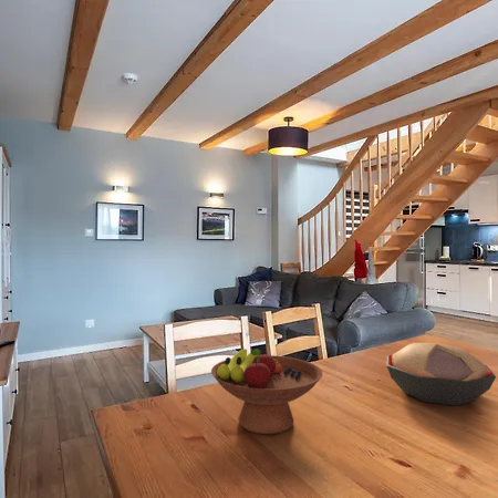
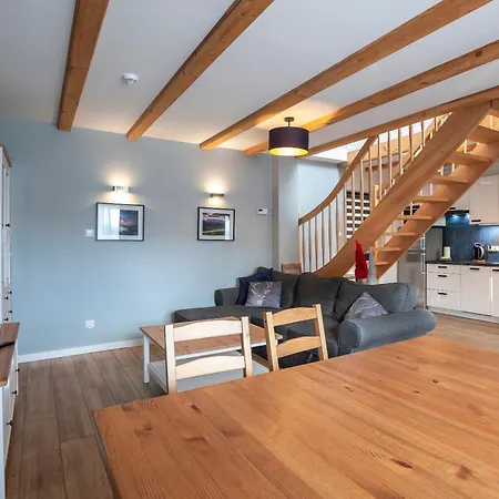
- decorative bowl (436, 367)
- fruit bowl (266, 385)
